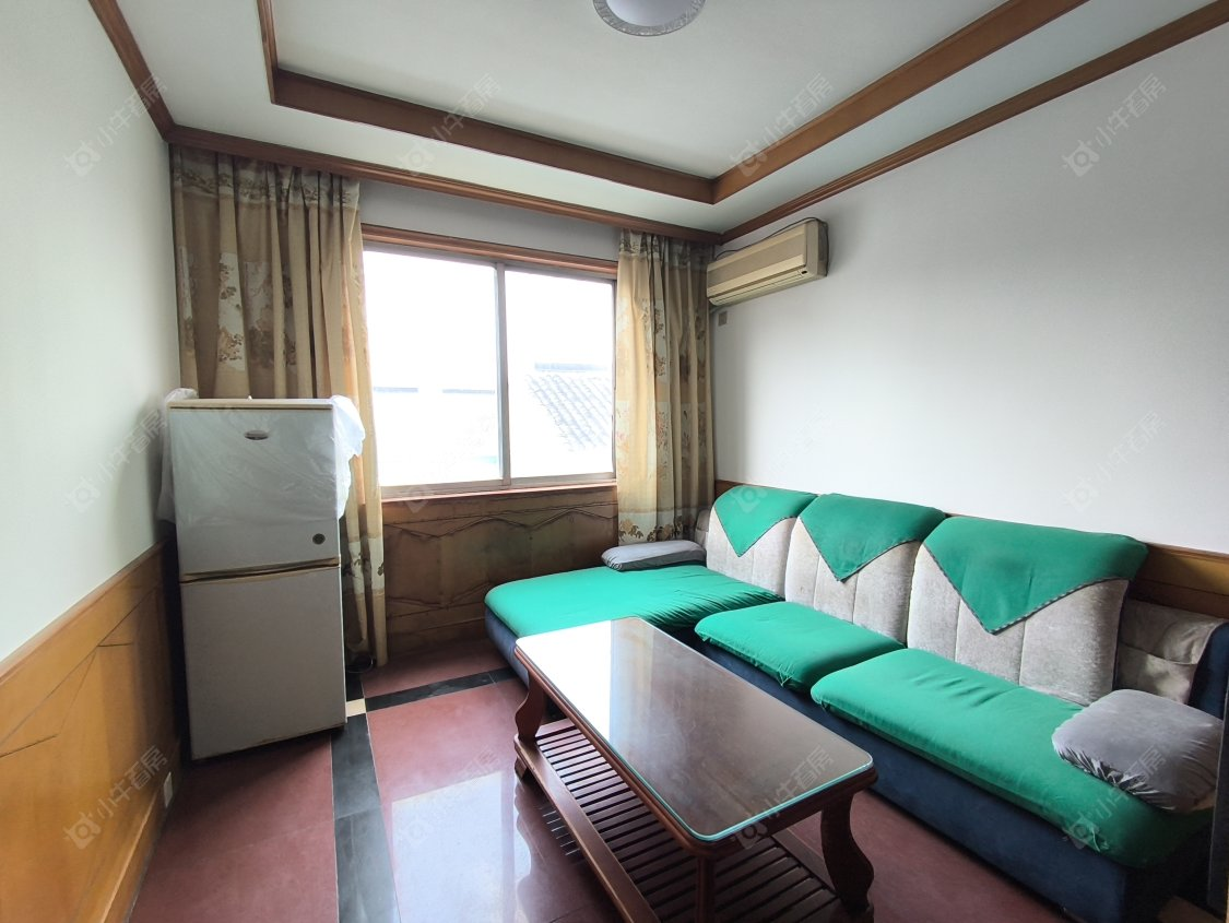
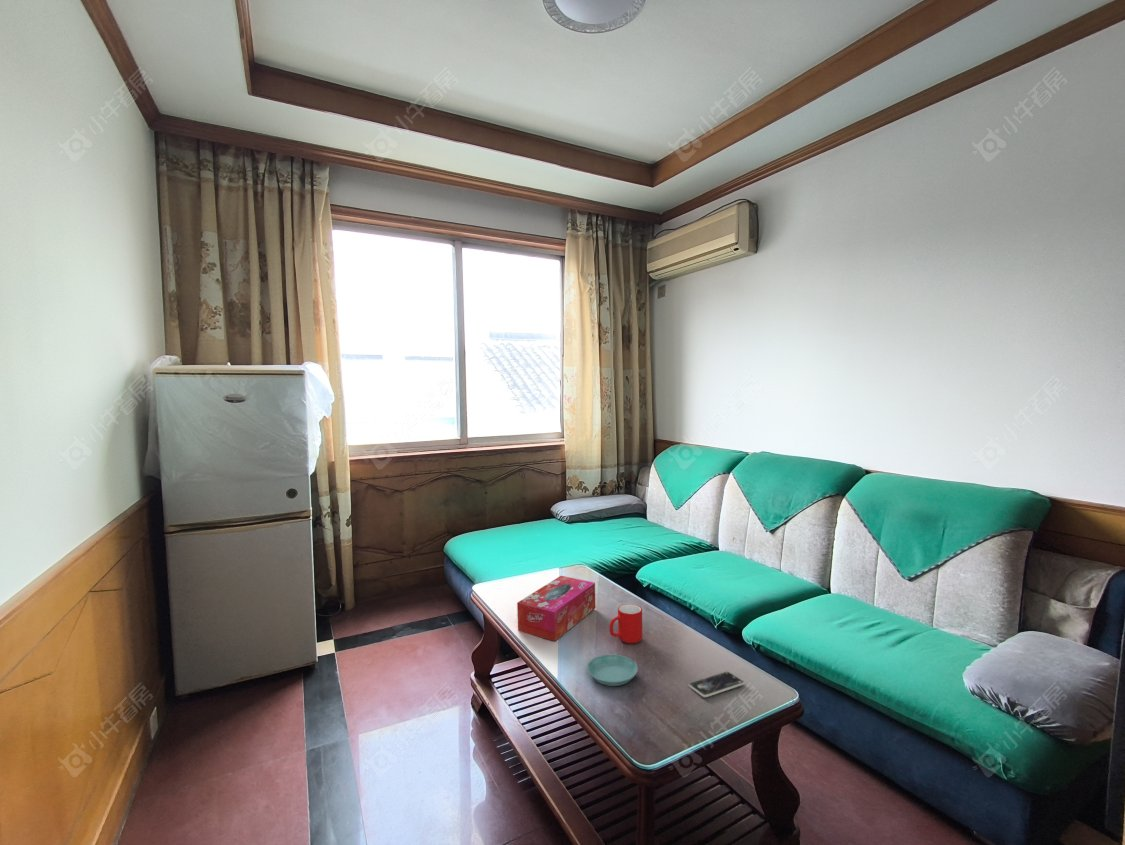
+ tissue box (558, 605)
+ cup (625, 625)
+ saucer (612, 671)
+ smartphone (716, 683)
